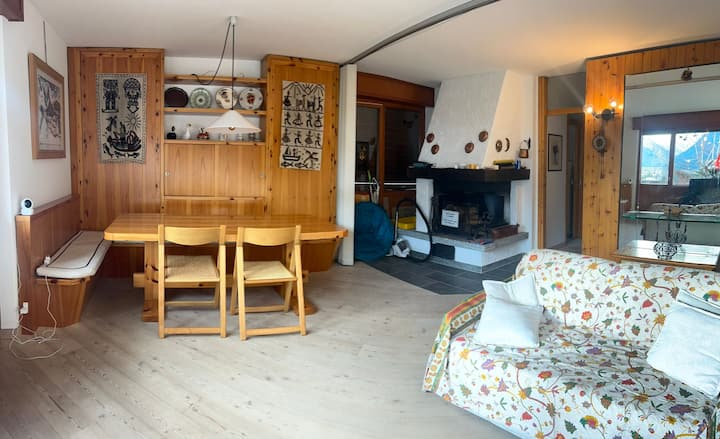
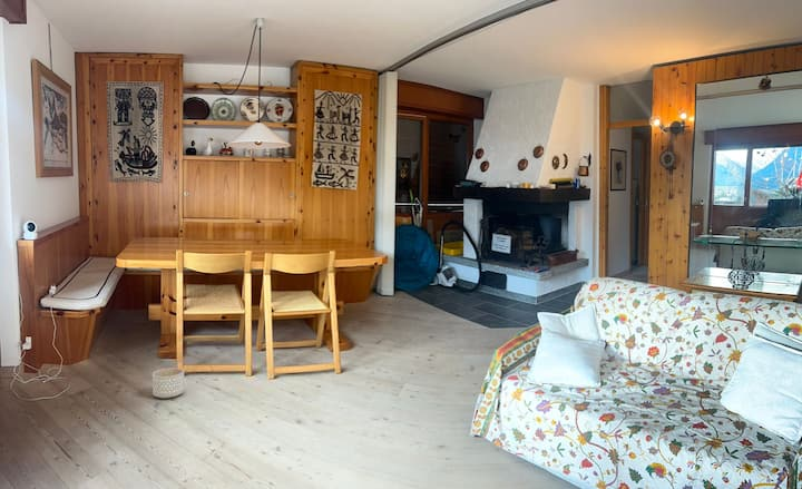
+ planter (168, 383)
